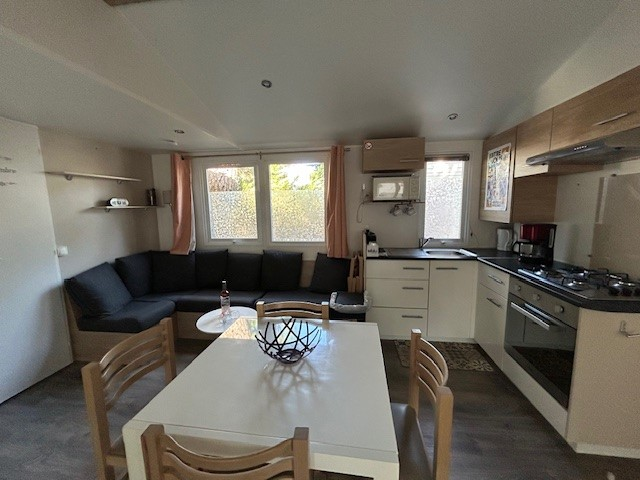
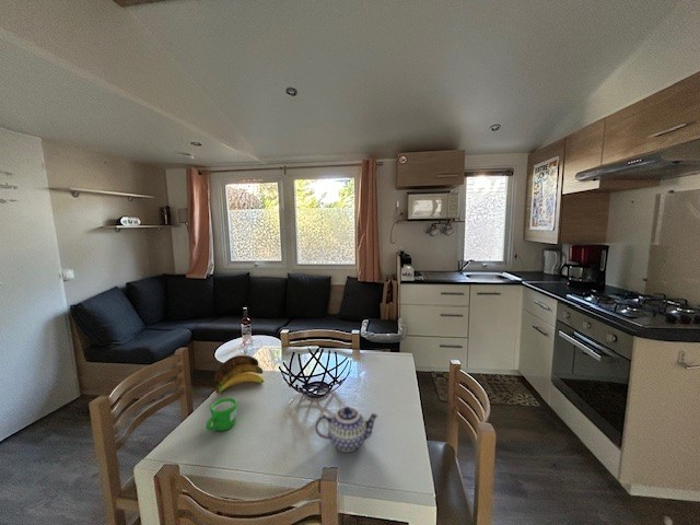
+ mug (220, 418)
+ teapot (347, 424)
+ banana (240, 372)
